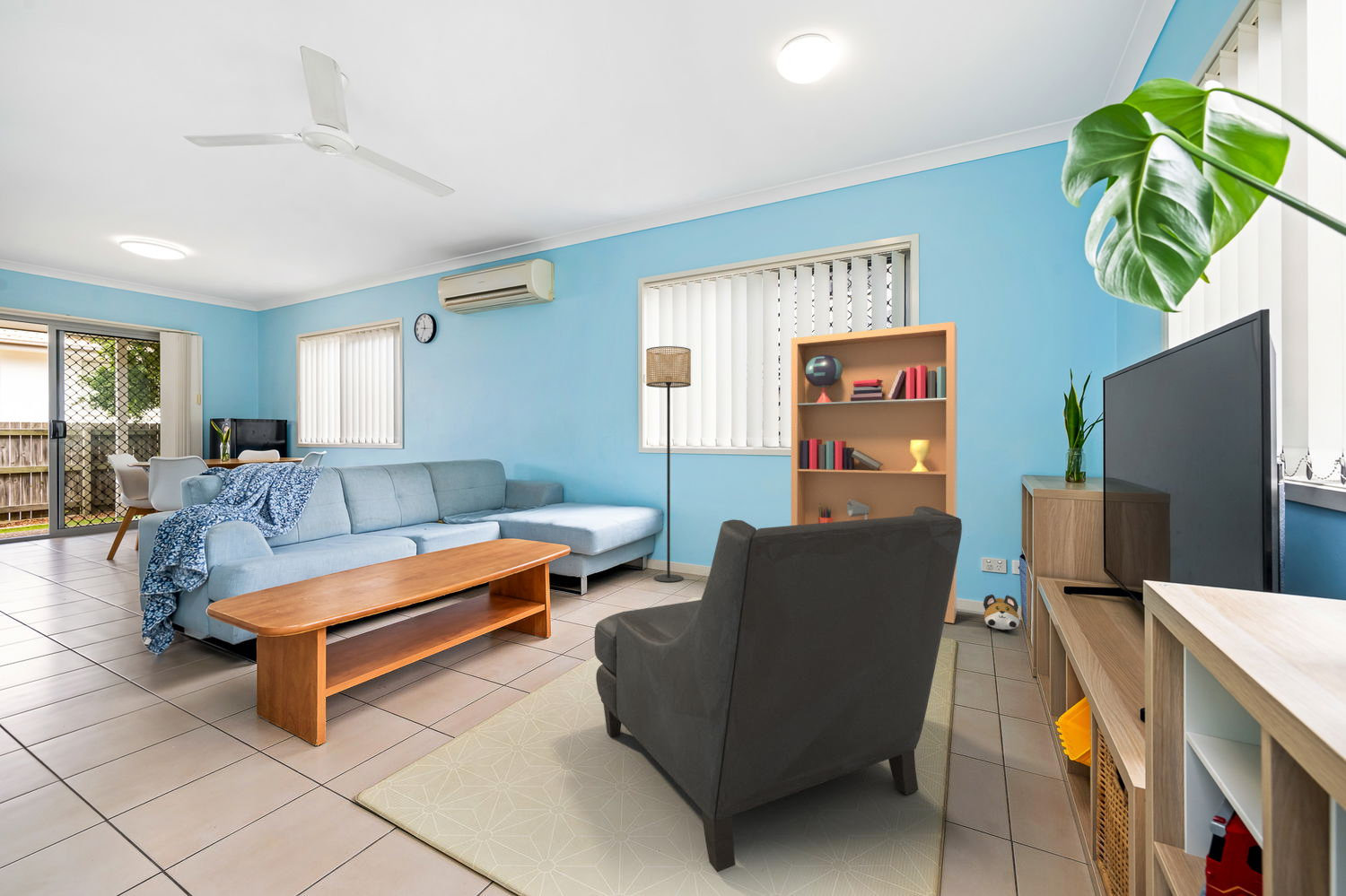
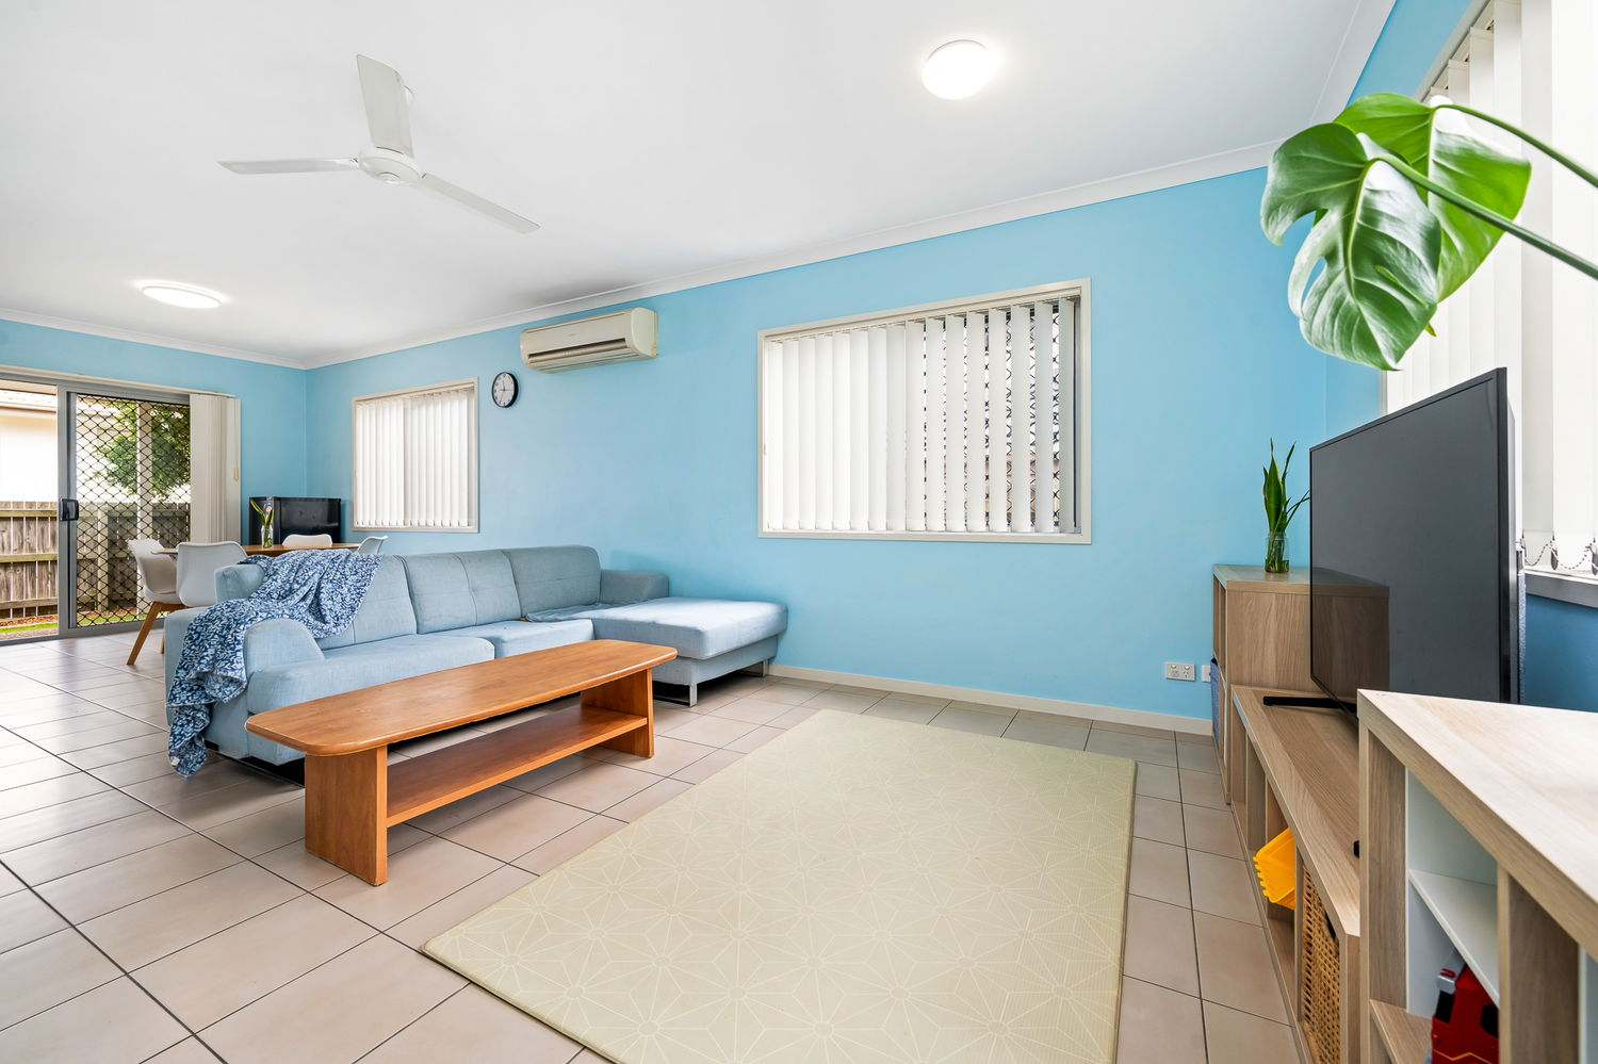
- armchair (756, 633)
- plush toy (1001, 610)
- bookcase (870, 470)
- floor lamp (669, 464)
